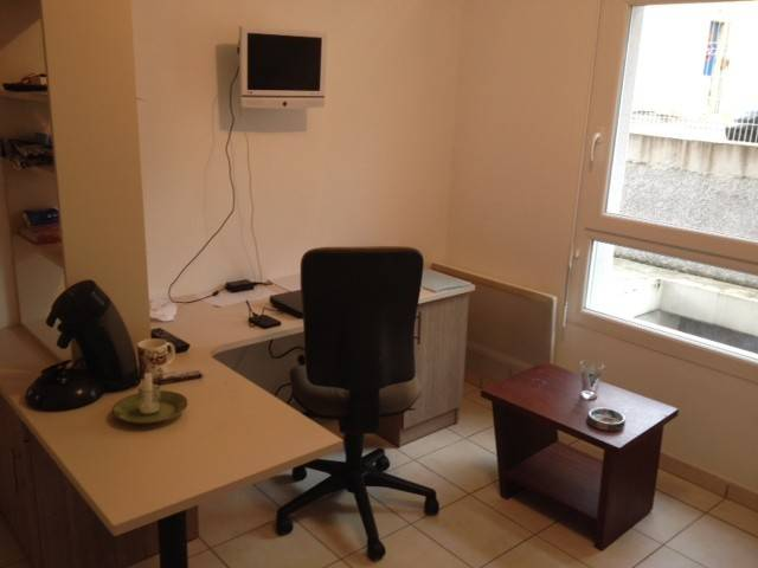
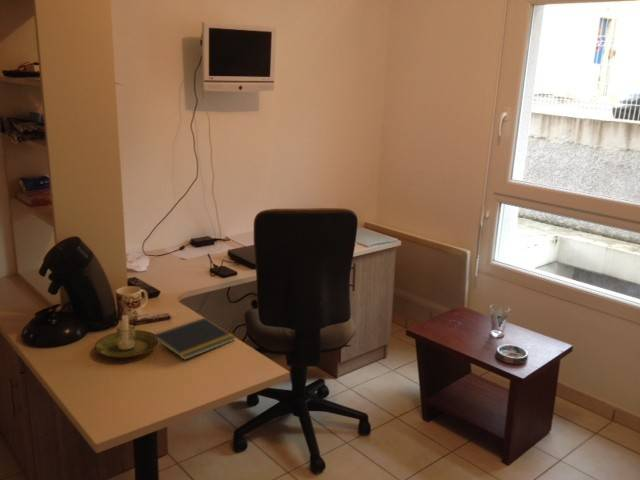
+ notepad (195, 337)
